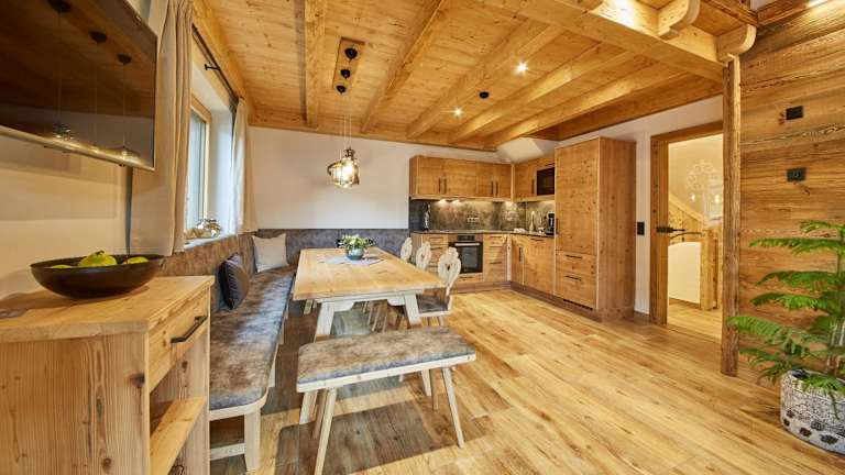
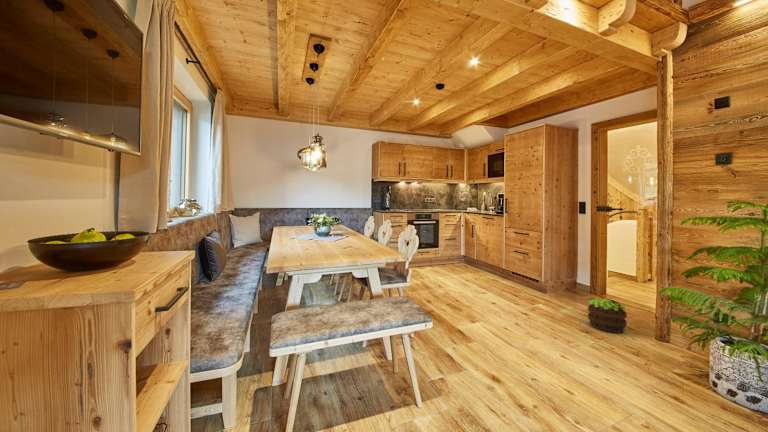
+ potted plant (606, 313)
